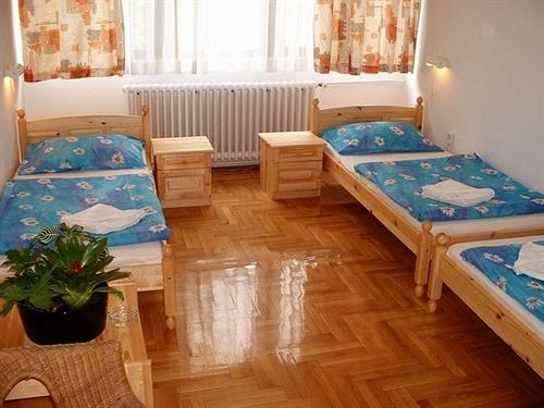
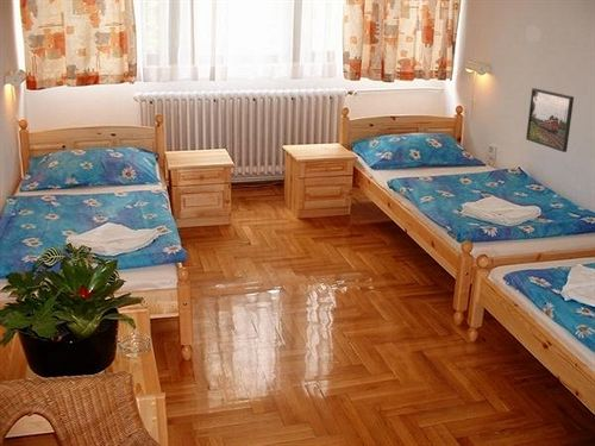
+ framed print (549, 119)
